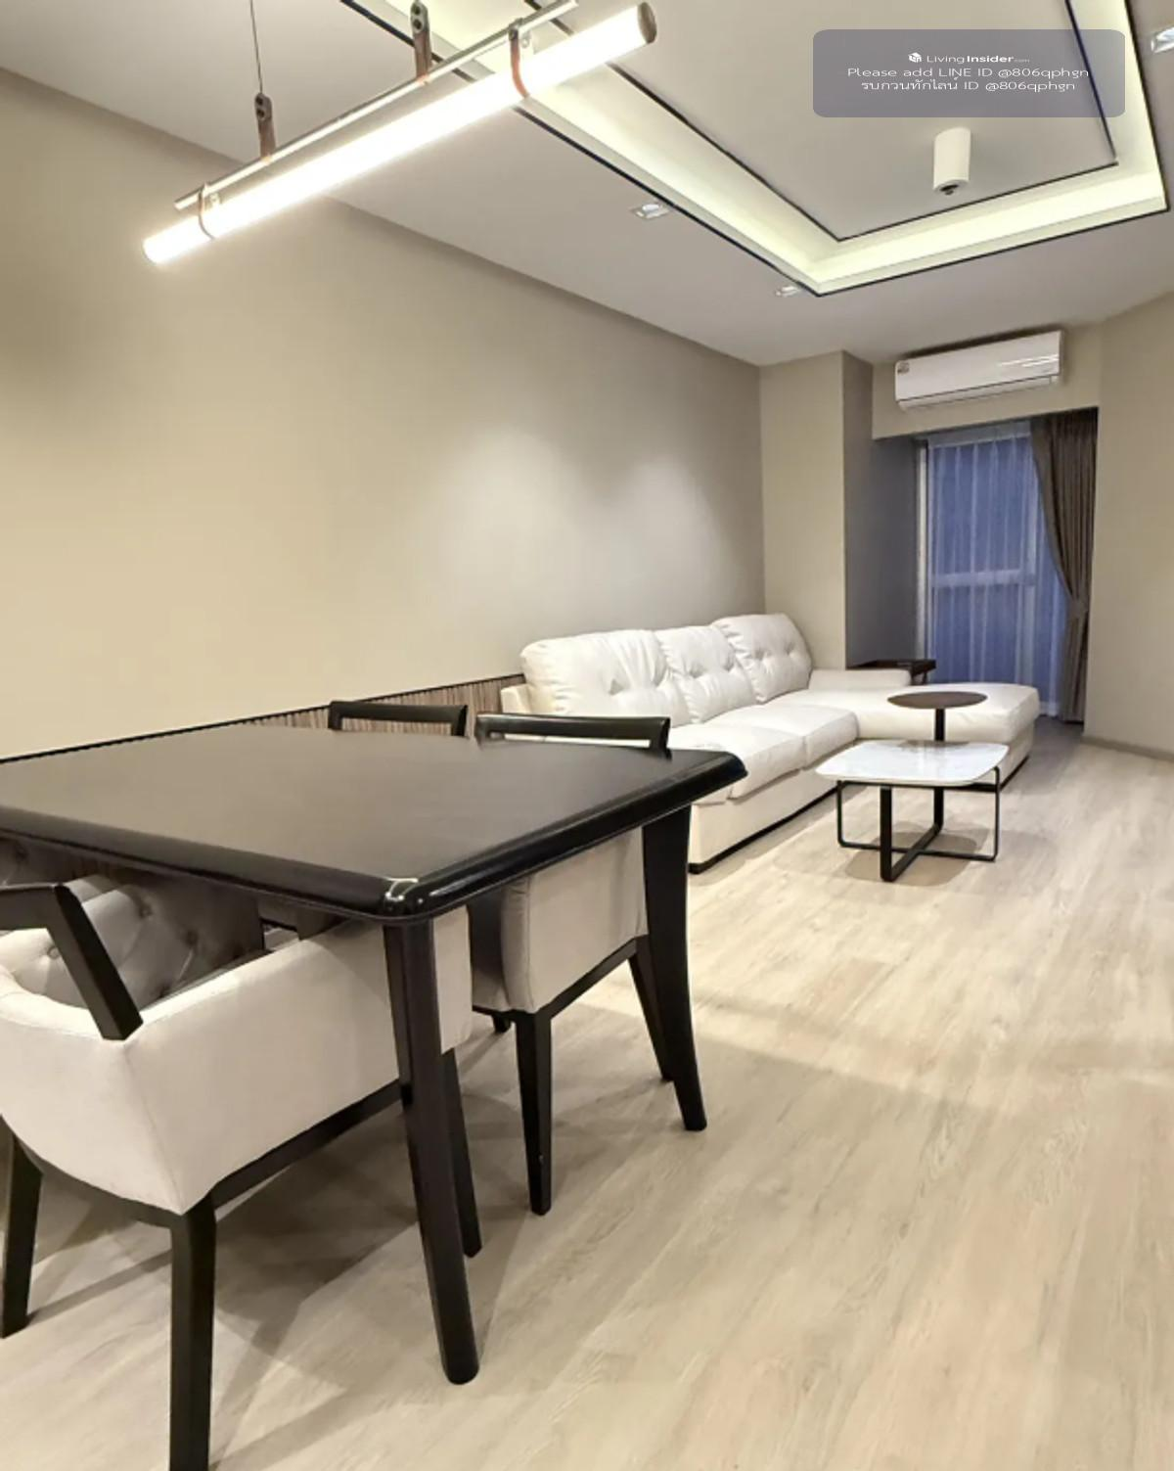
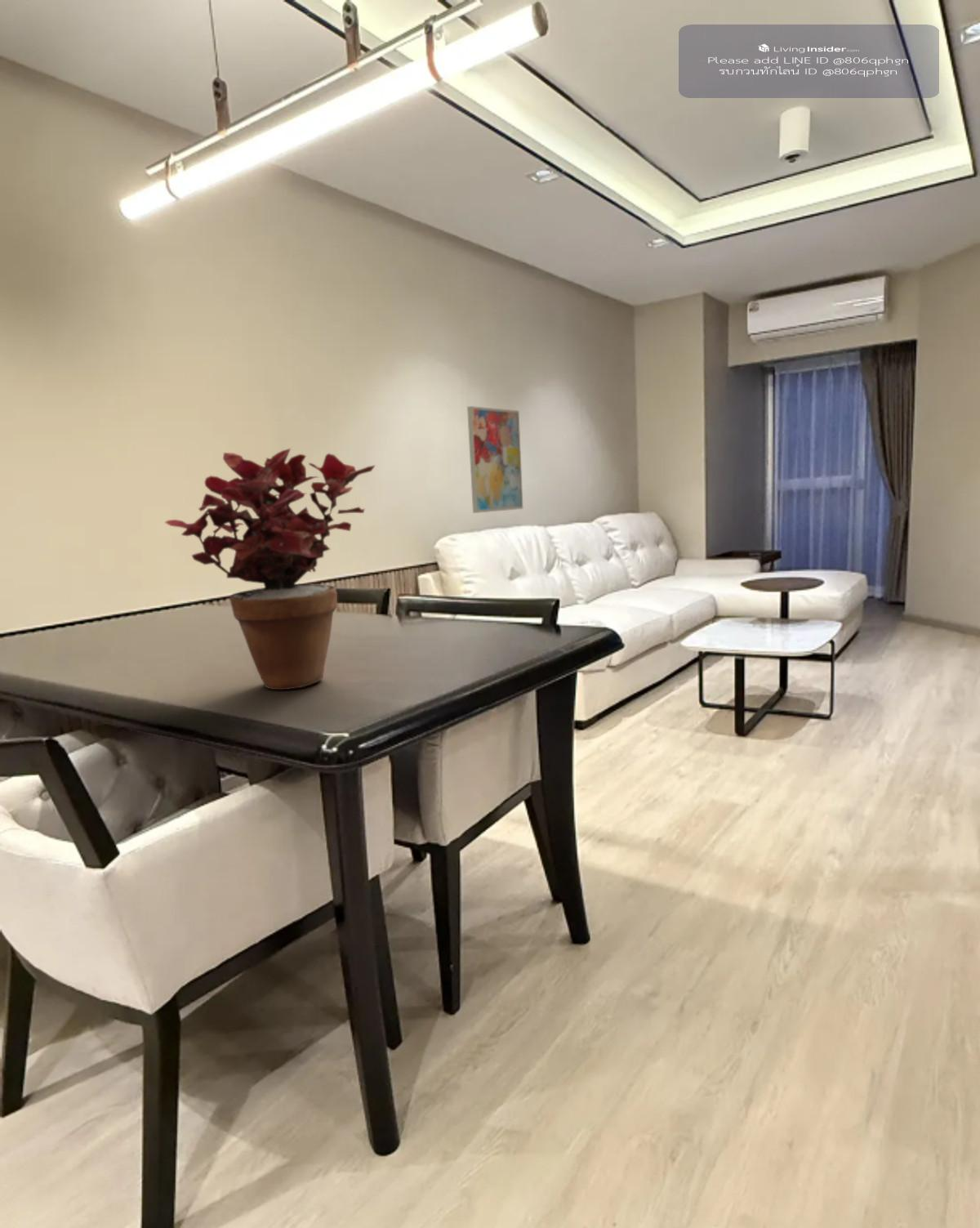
+ potted plant (274, 569)
+ wall art (497, 460)
